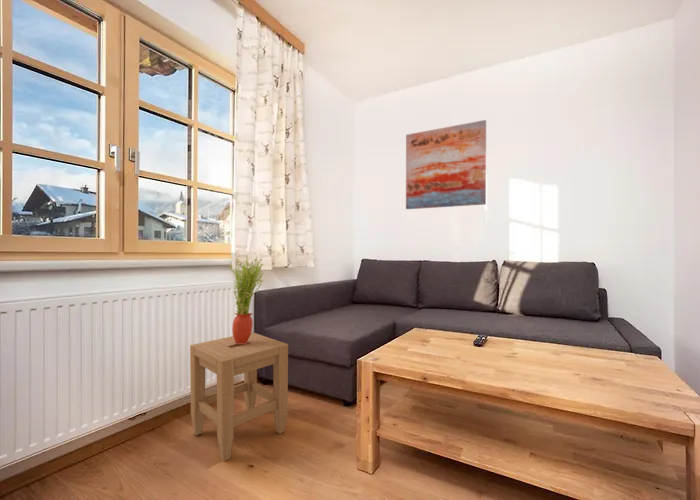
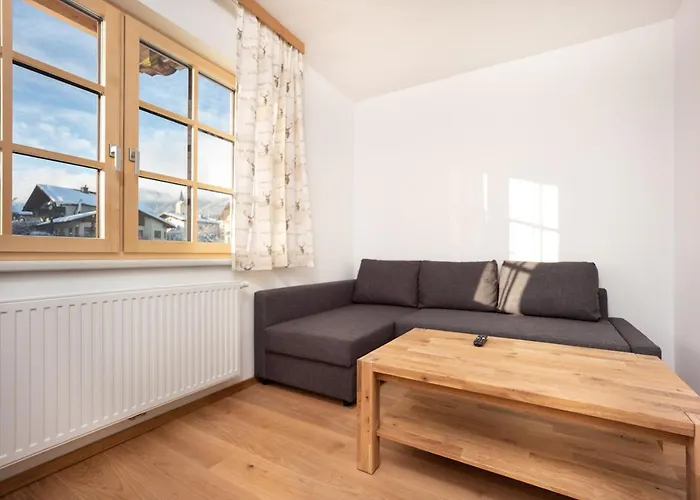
- potted plant (241, 298)
- stool (239, 388)
- wall art (443, 167)
